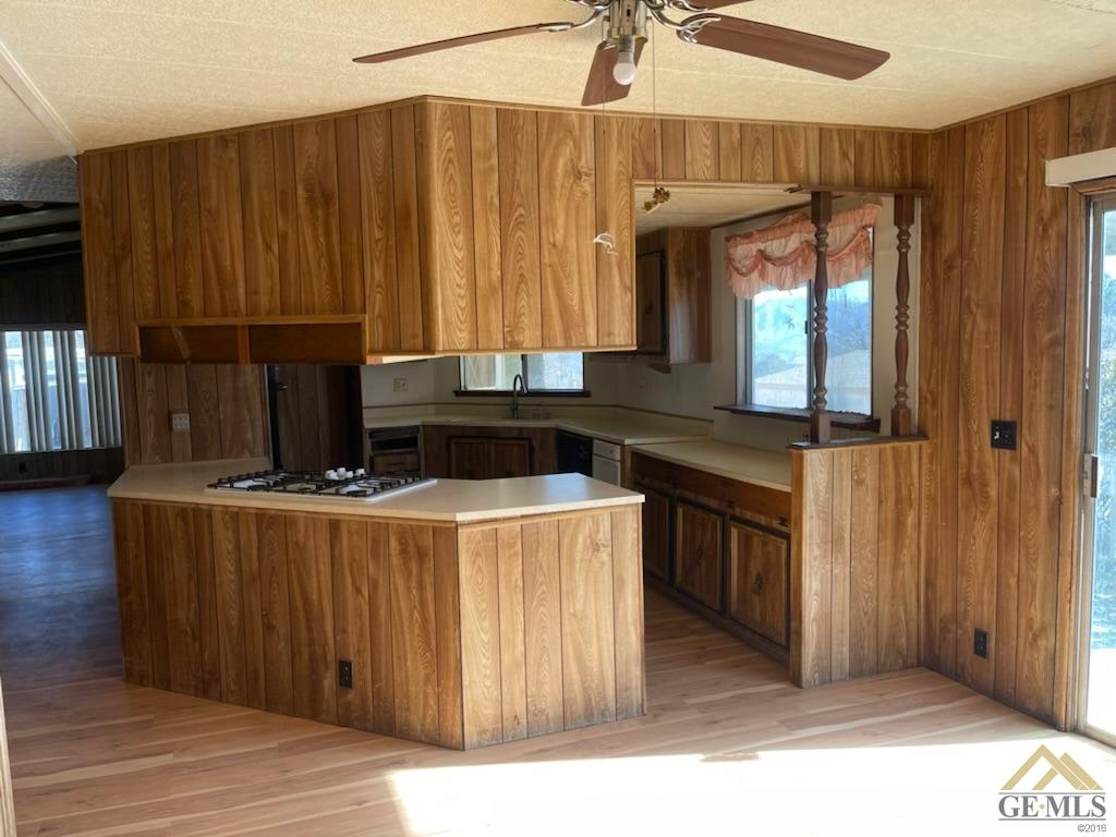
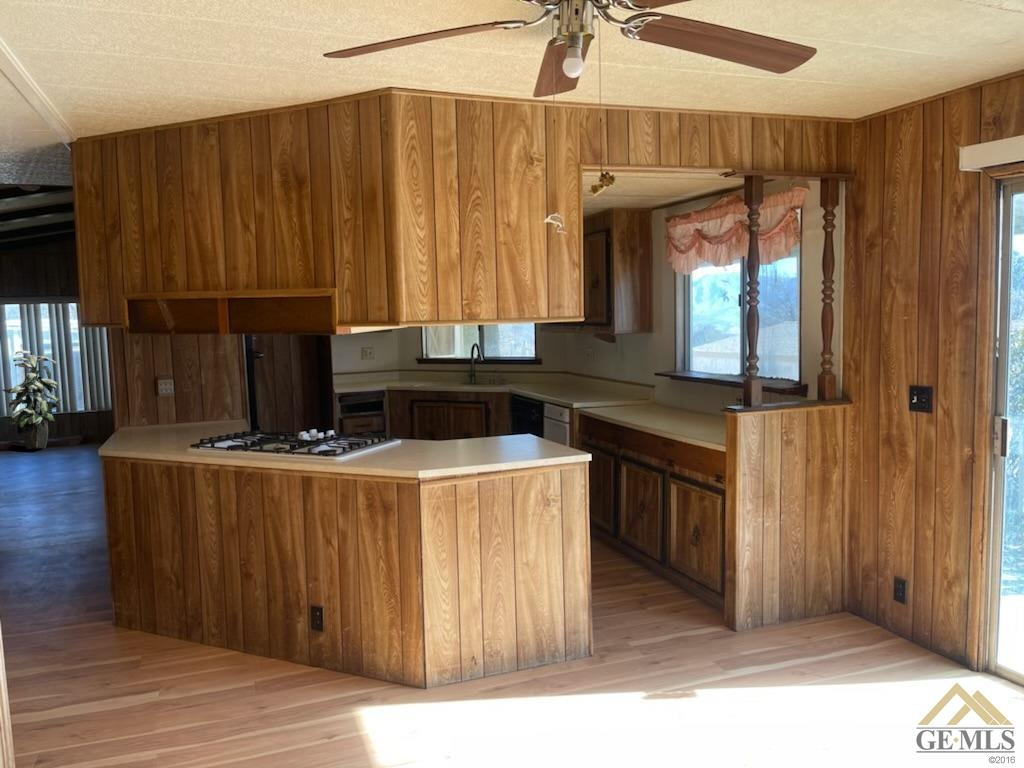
+ indoor plant (31, 399)
